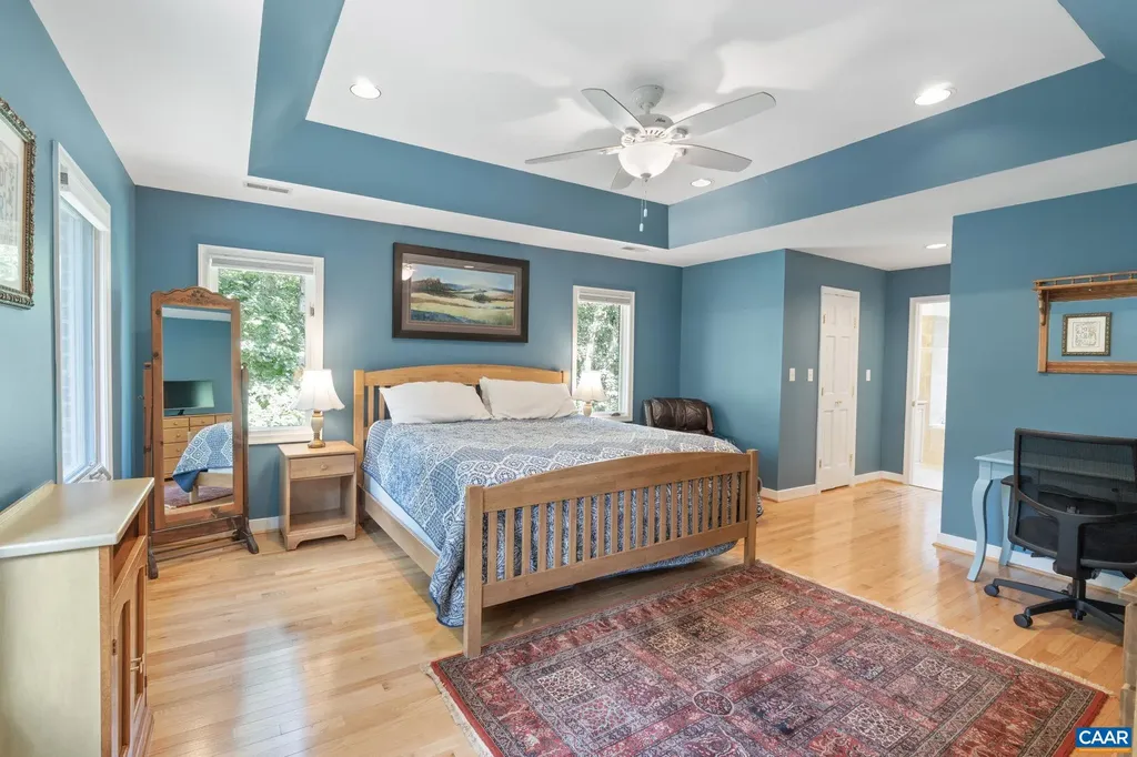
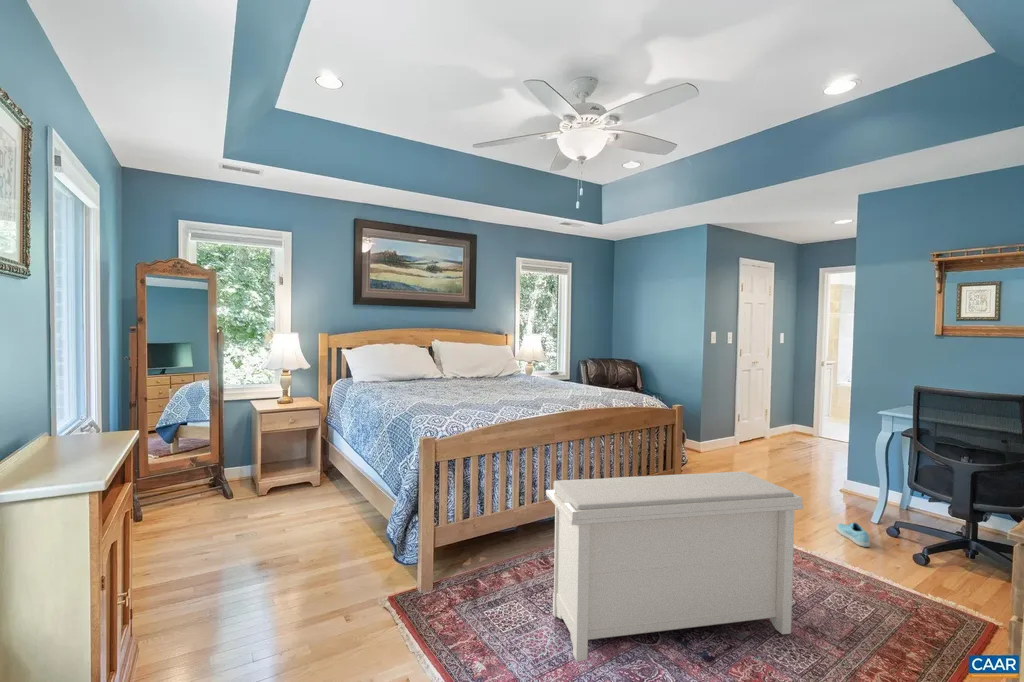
+ sneaker (853, 529)
+ bench (669, 554)
